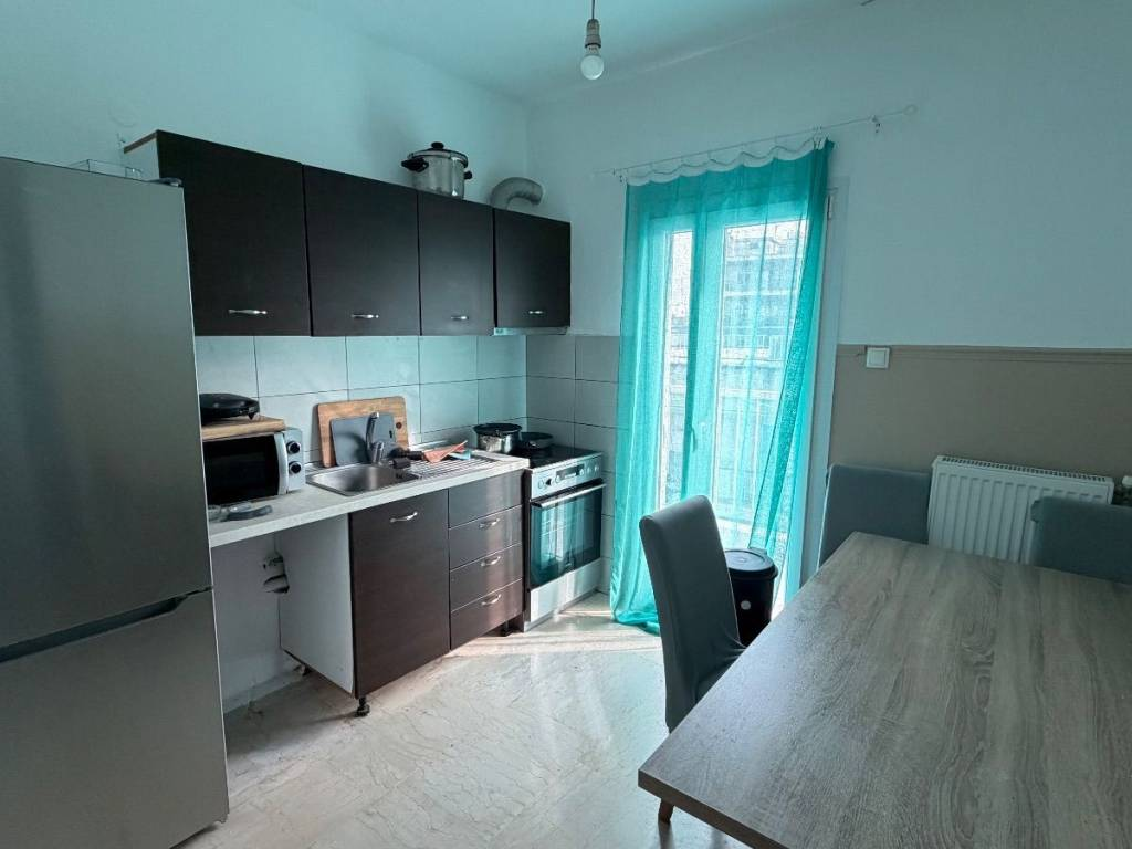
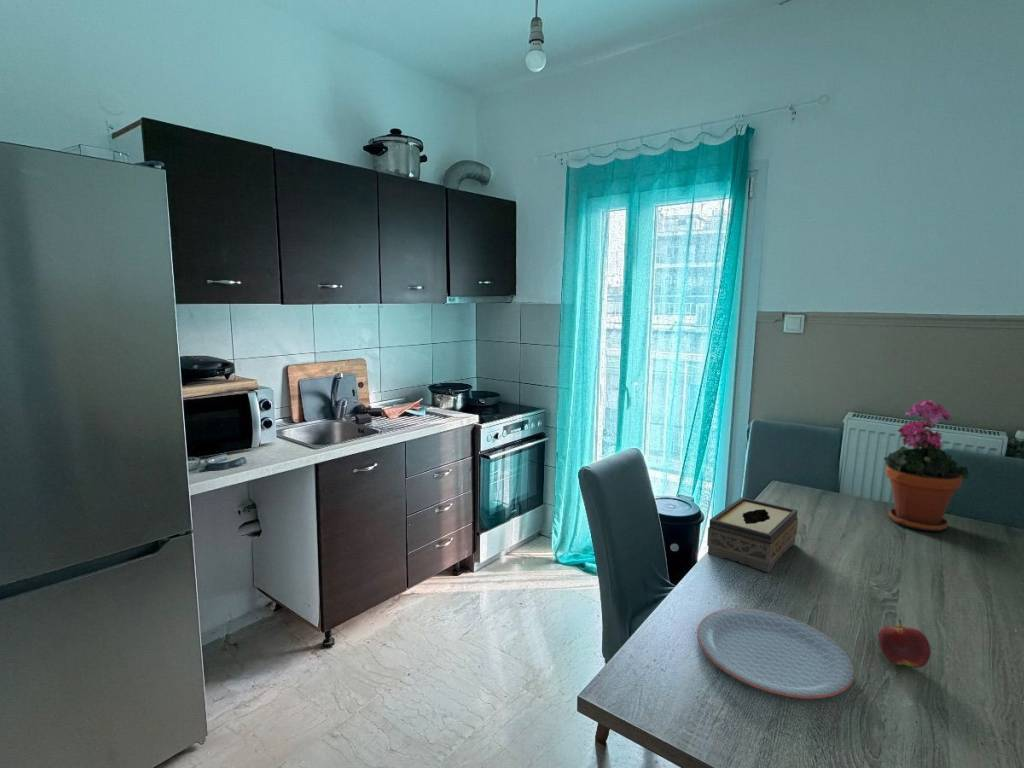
+ tissue box (753, 531)
+ apple (903, 645)
+ potted plant (921, 462)
+ plate (771, 651)
